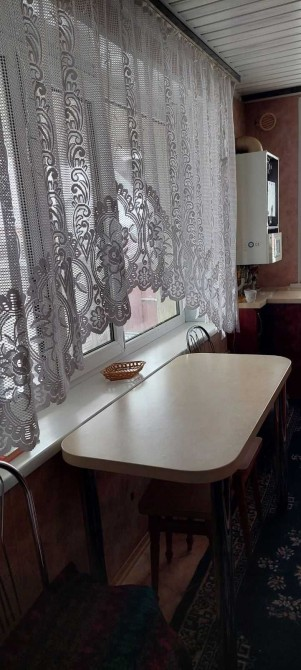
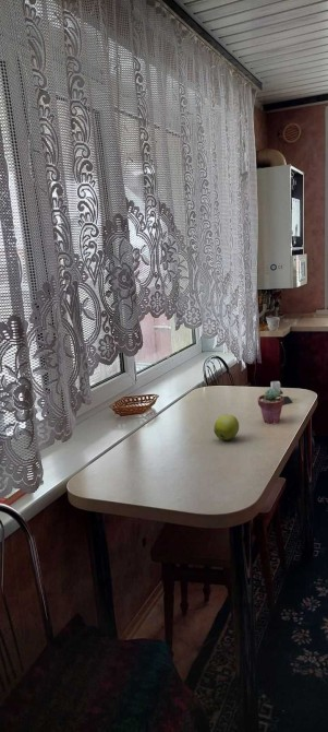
+ apple (226, 426)
+ architectural model (278, 390)
+ potted succulent (270, 404)
